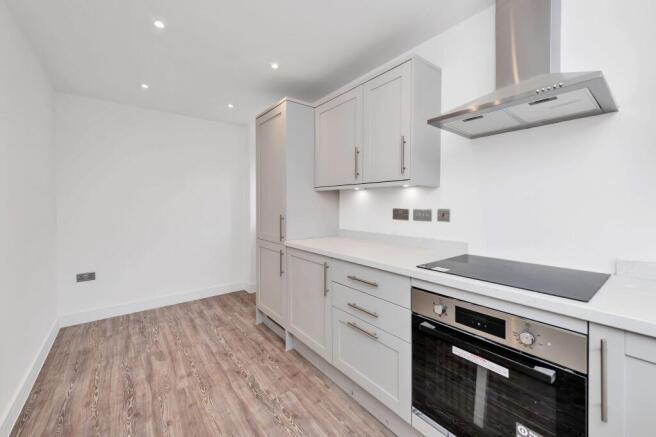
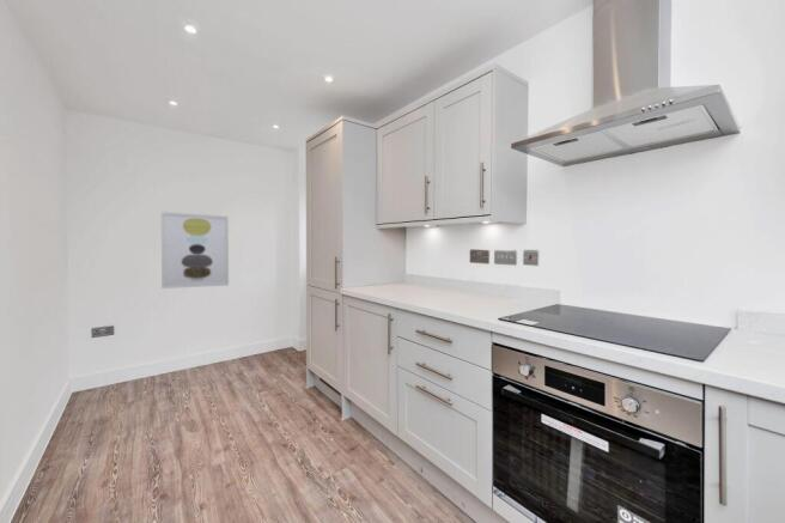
+ wall art (196, 250)
